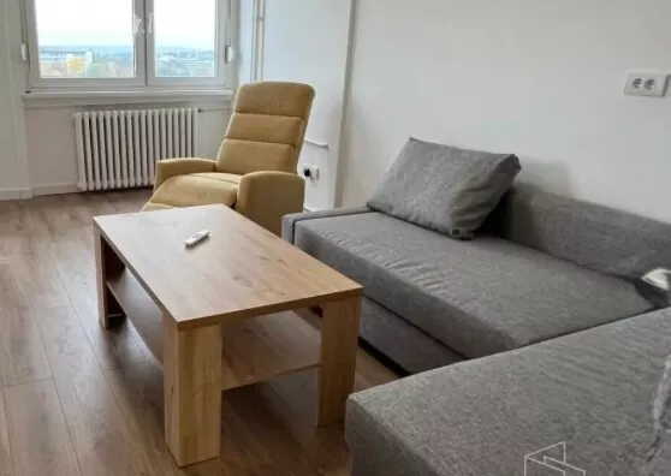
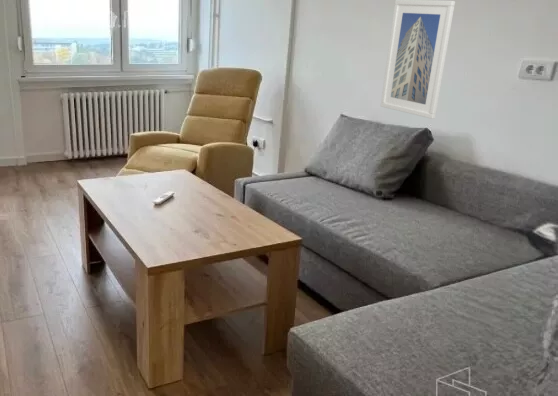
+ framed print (414, 58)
